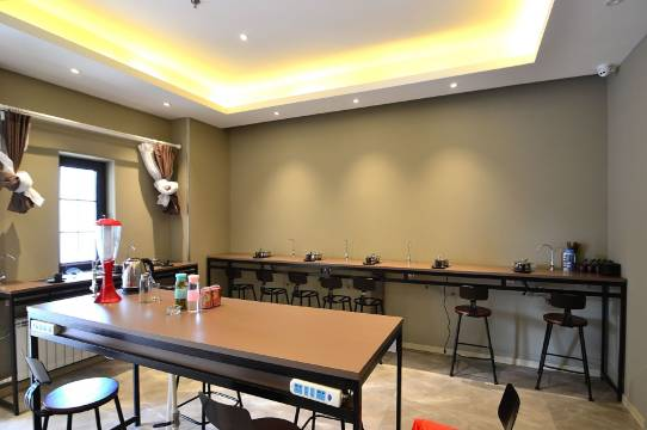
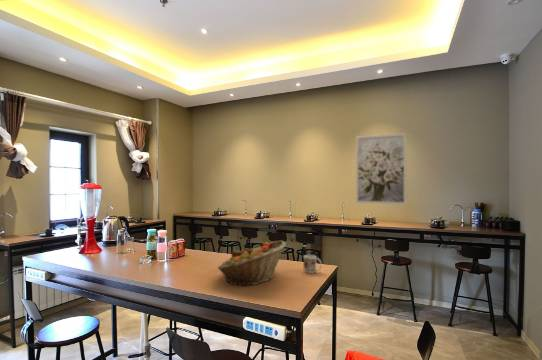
+ mug (312, 264)
+ wall art (380, 169)
+ fruit basket (253, 259)
